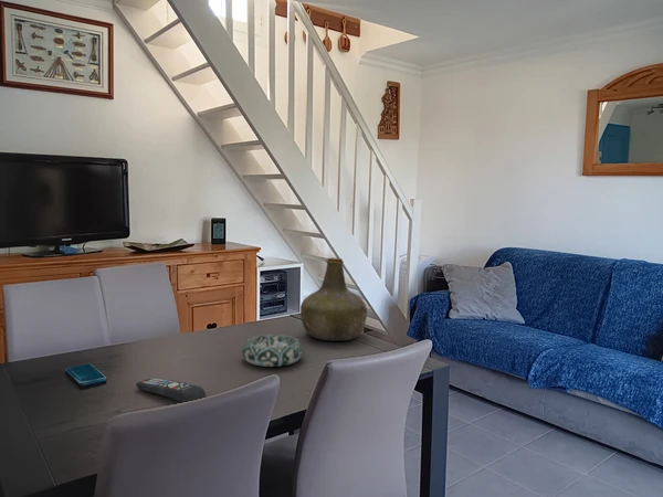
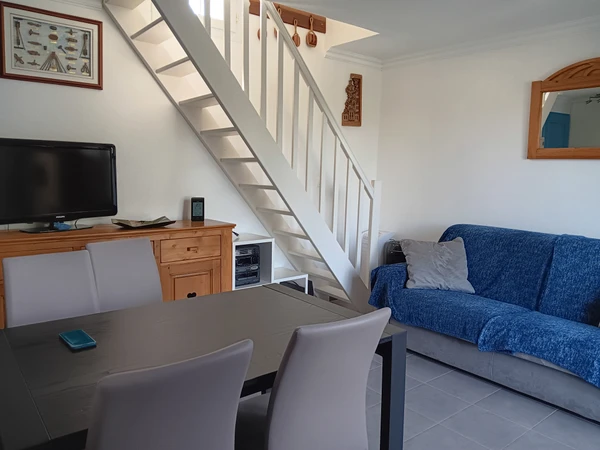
- bottle (334, 297)
- remote control (170, 389)
- decorative bowl (272, 350)
